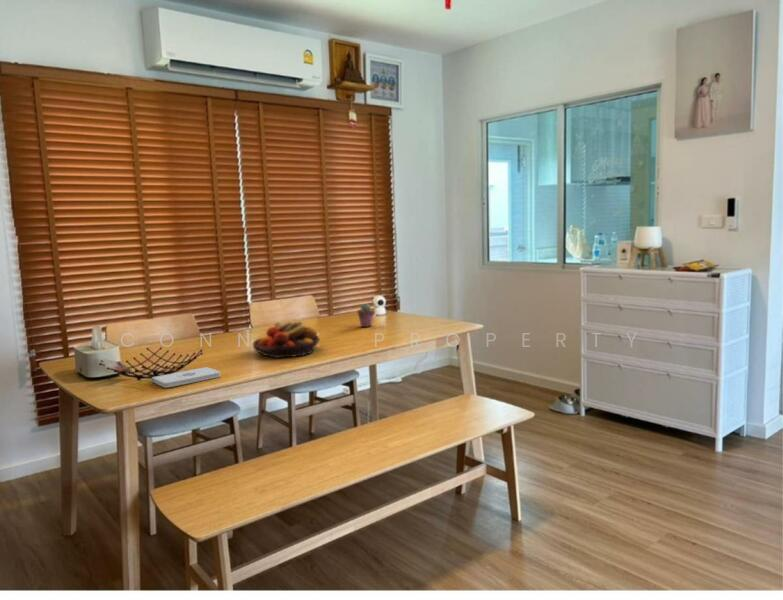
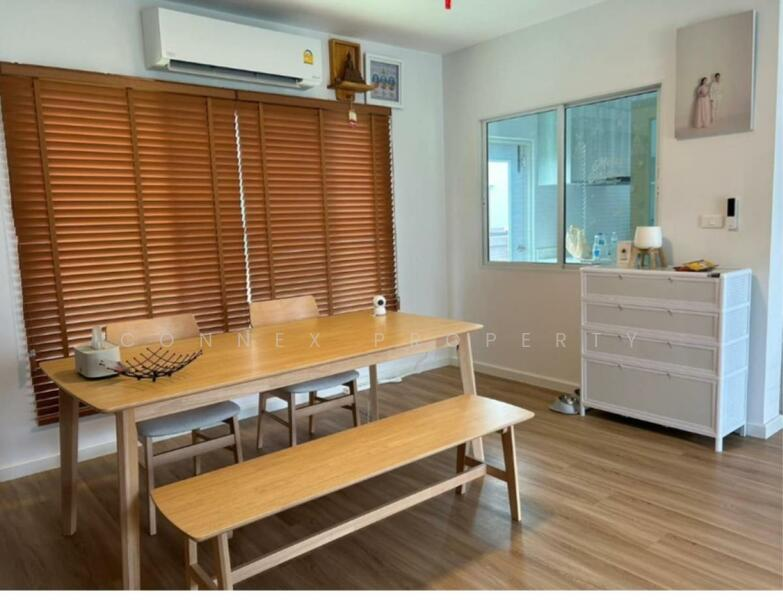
- potted succulent (366, 314)
- fruit bowl (285, 337)
- notepad (187, 376)
